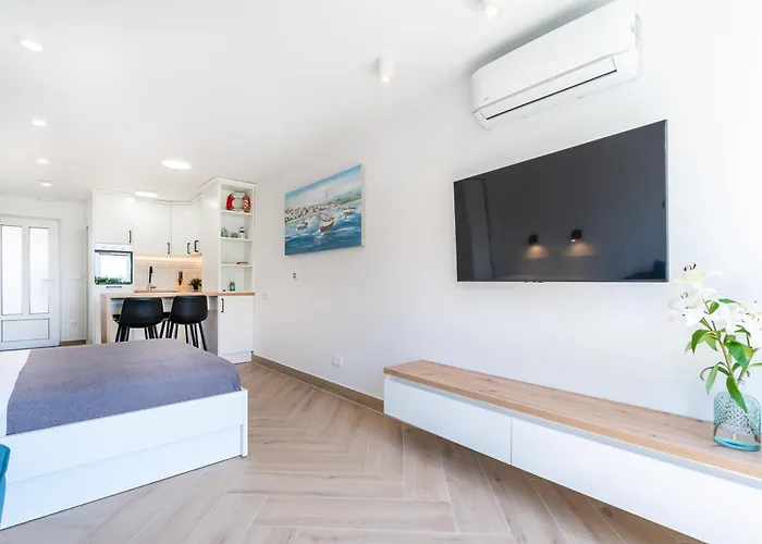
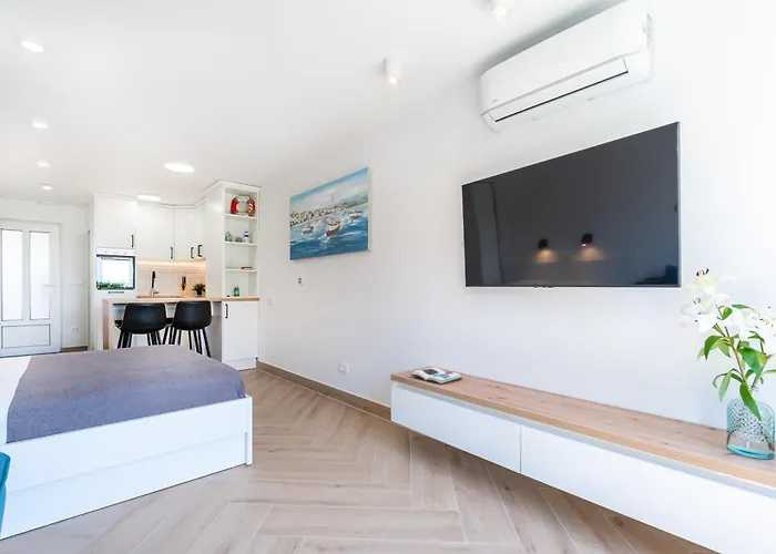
+ book (436, 375)
